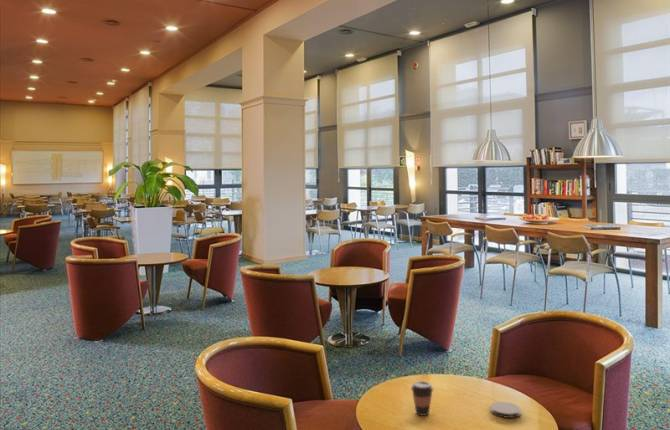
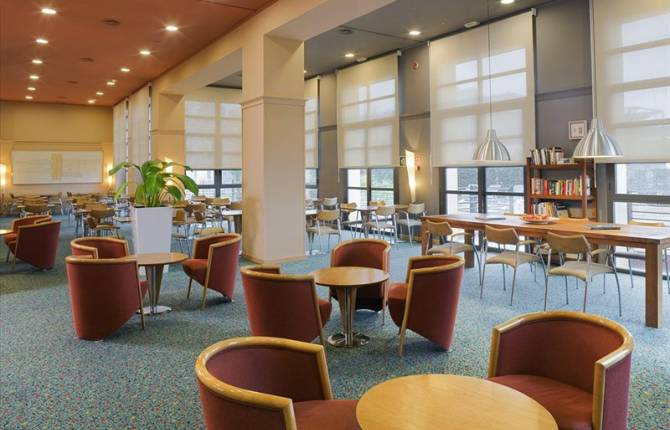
- coaster (505, 409)
- coffee cup (422, 398)
